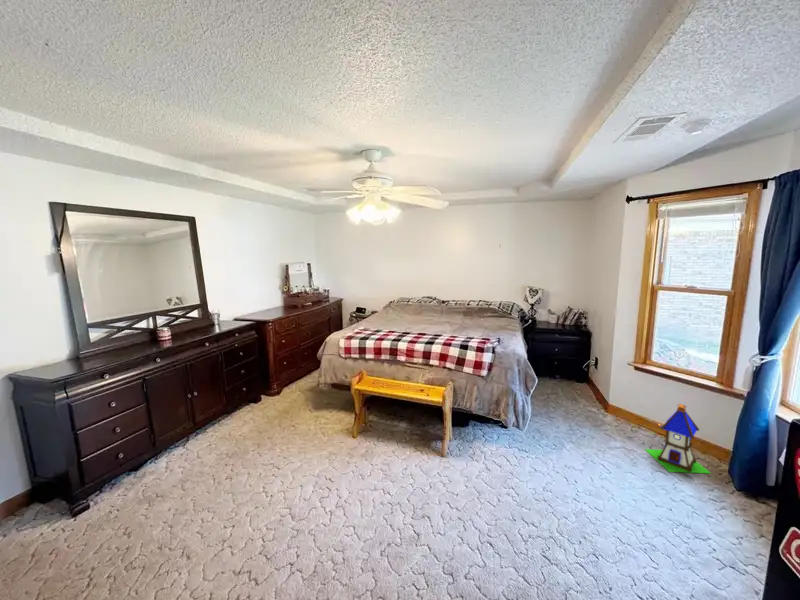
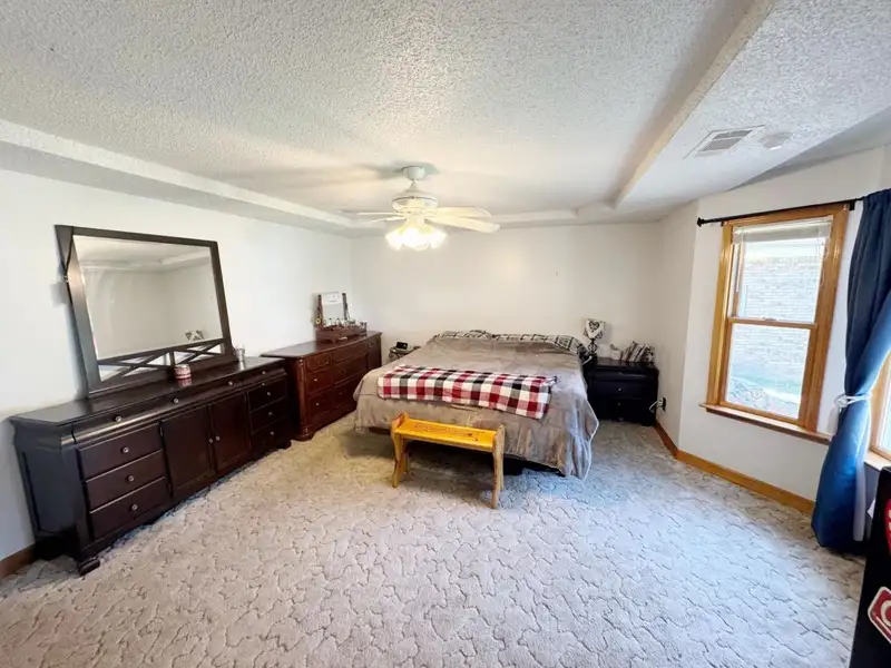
- toy house (678, 432)
